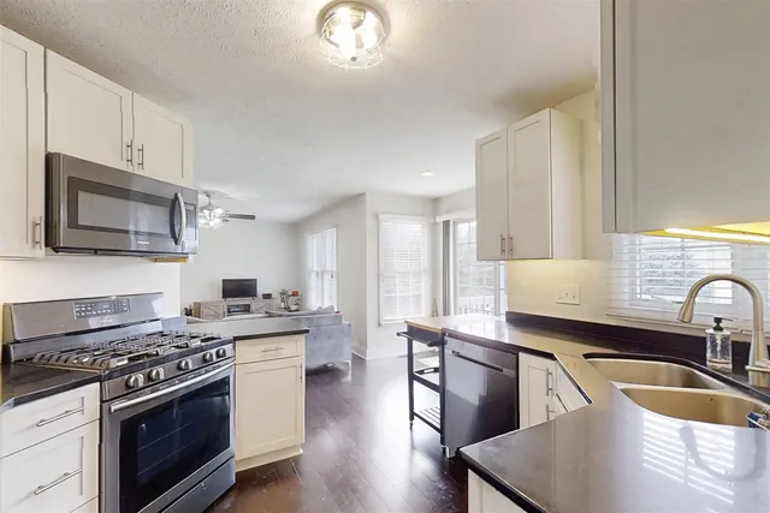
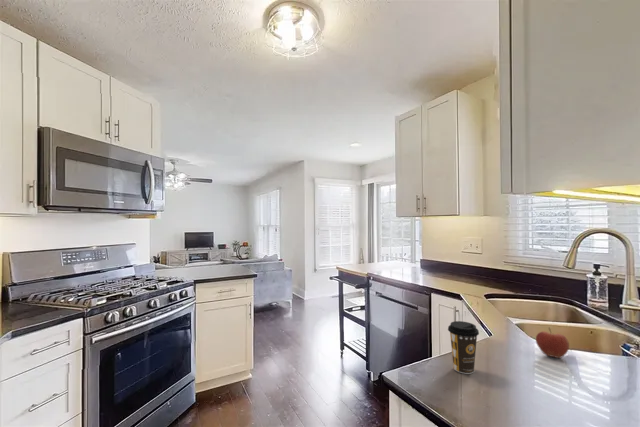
+ apple (552, 342)
+ coffee cup (463, 347)
